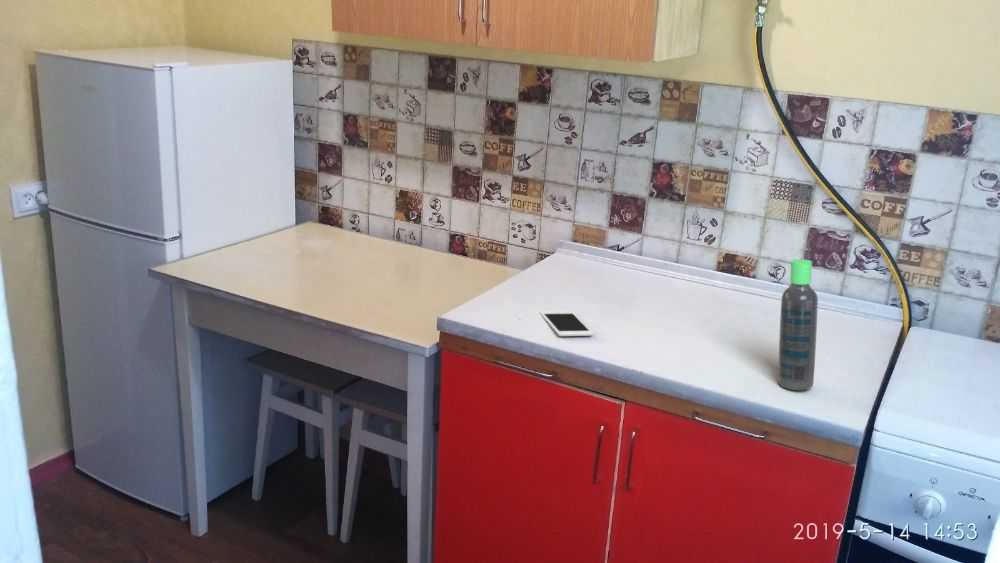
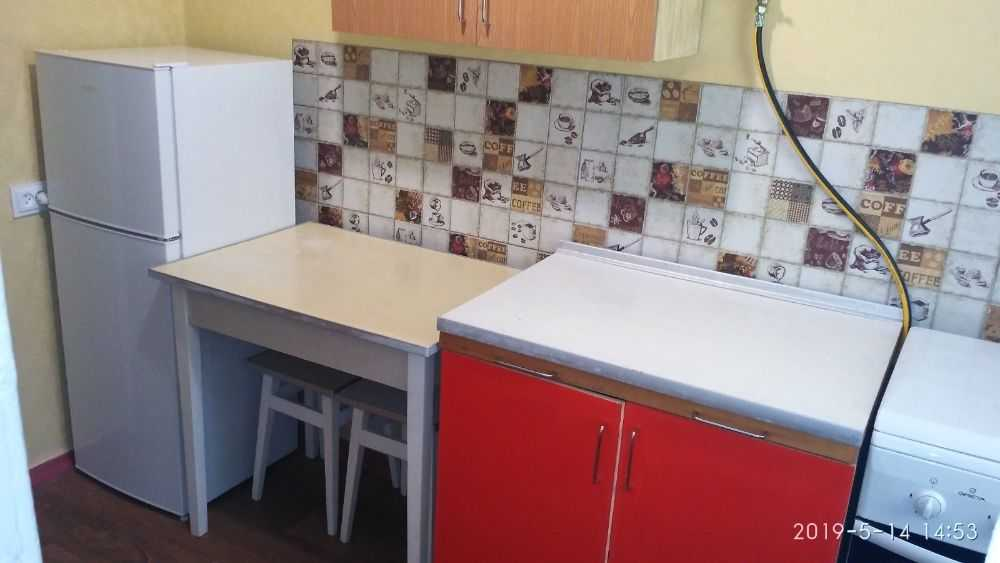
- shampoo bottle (800, 324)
- cell phone (565, 322)
